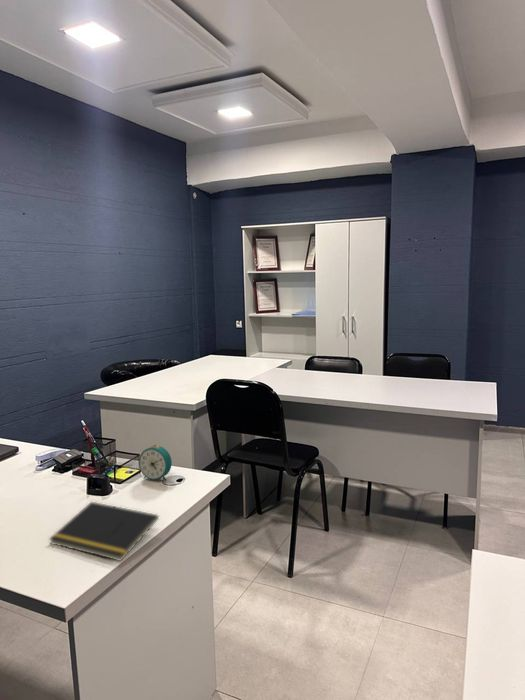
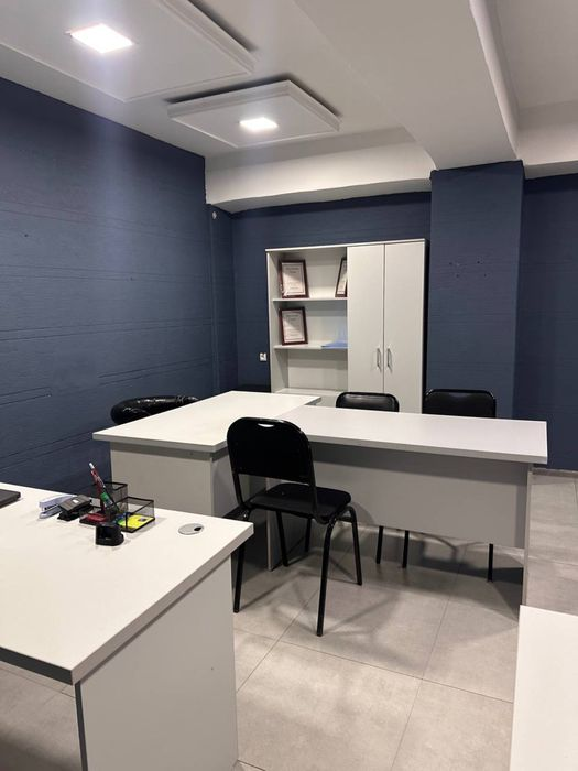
- notepad (104, 528)
- alarm clock (156, 461)
